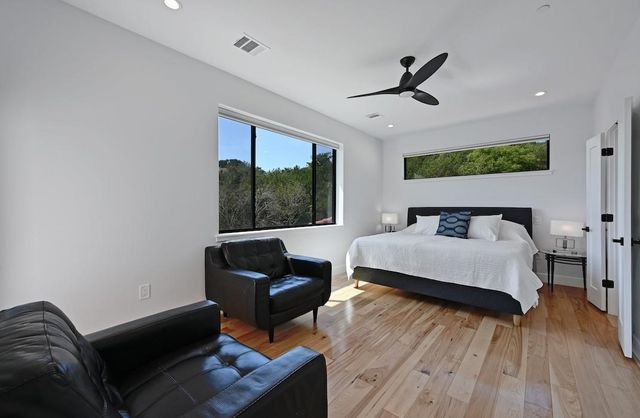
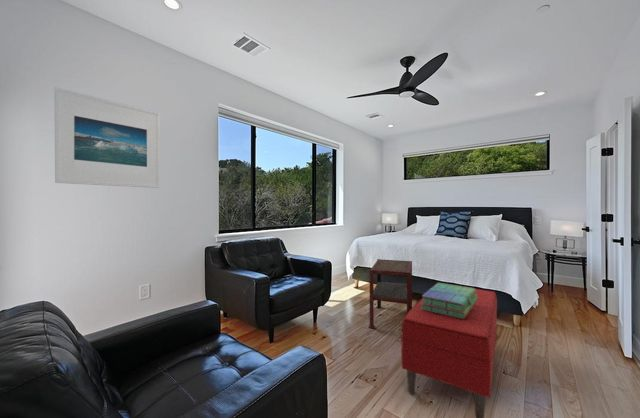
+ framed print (113, 143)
+ bench (455, 335)
+ stack of books (449, 300)
+ side table (392, 291)
